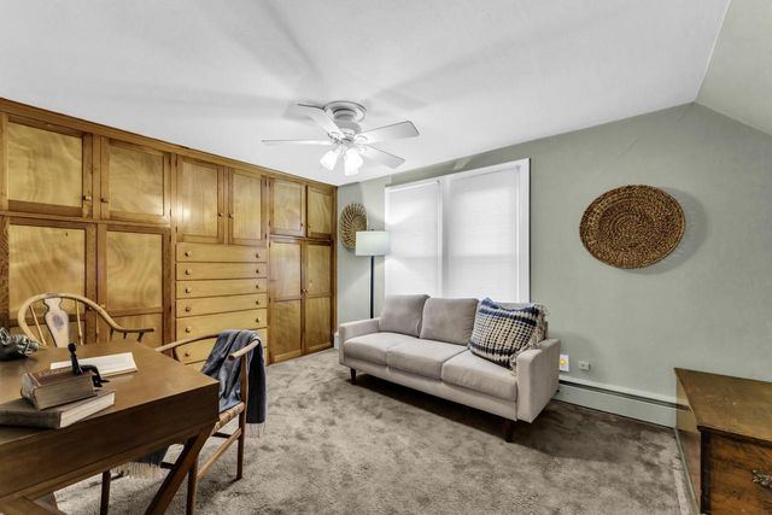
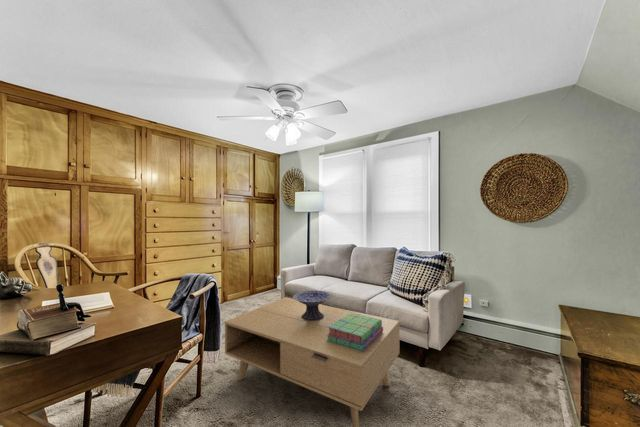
+ stack of books (355, 329)
+ decorative bowl (312, 305)
+ coffee table (311, 352)
